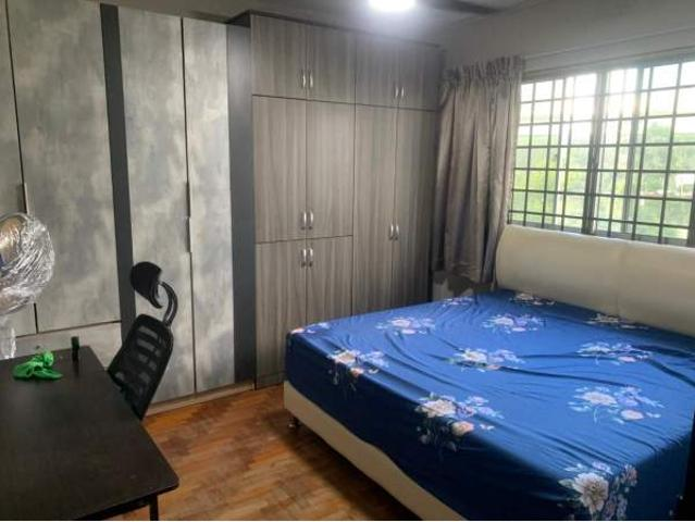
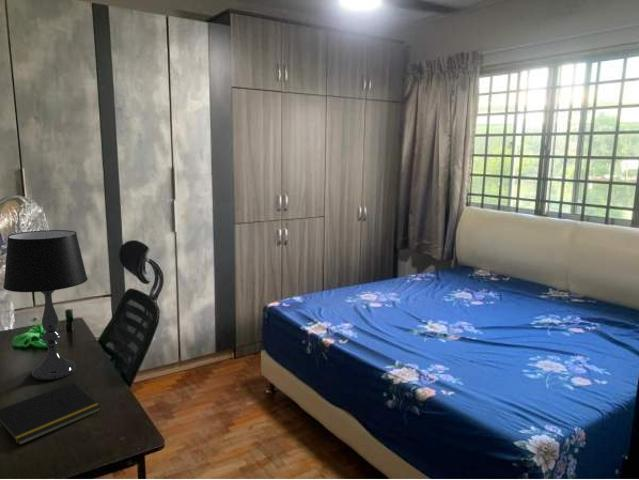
+ notepad (48, 410)
+ table lamp (48, 304)
